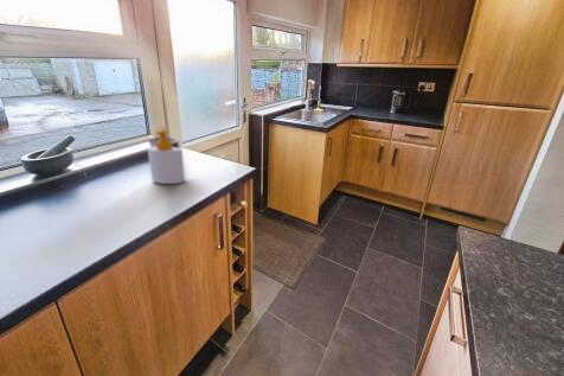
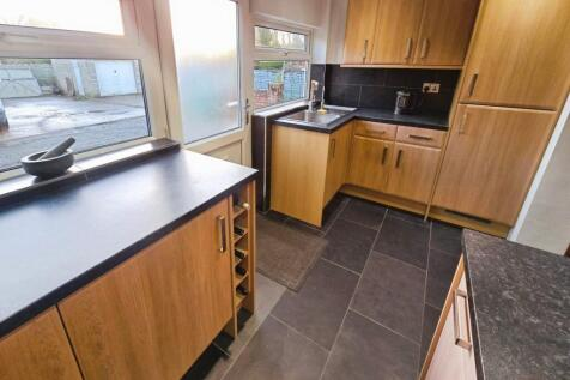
- soap bottle (165, 155)
